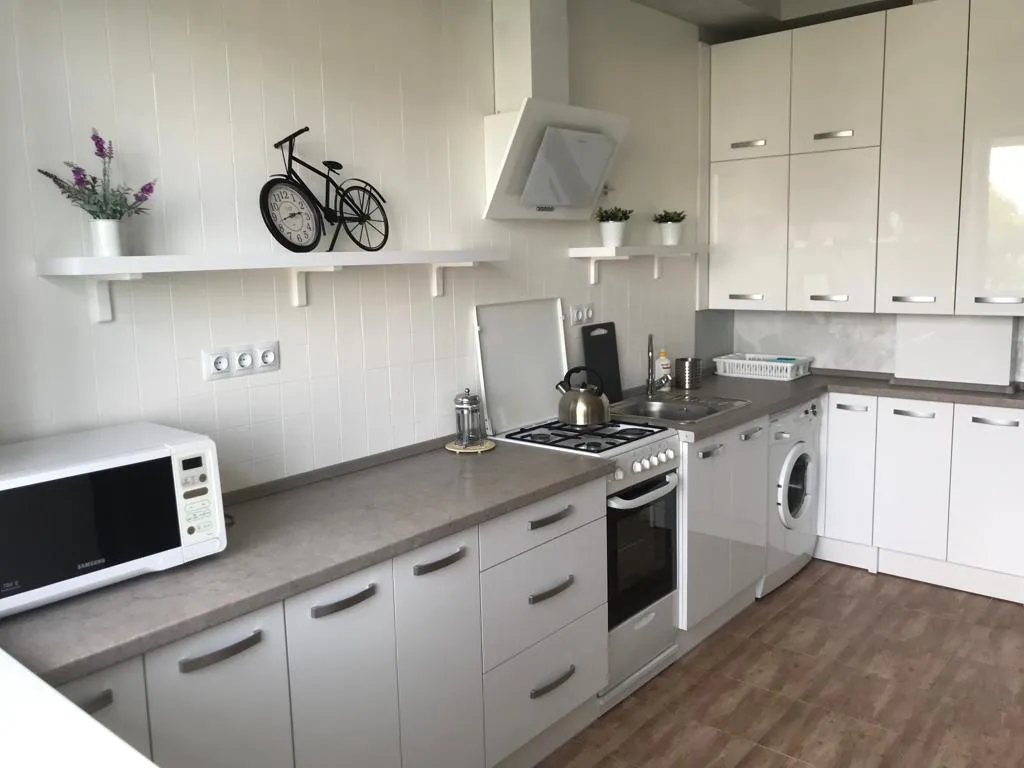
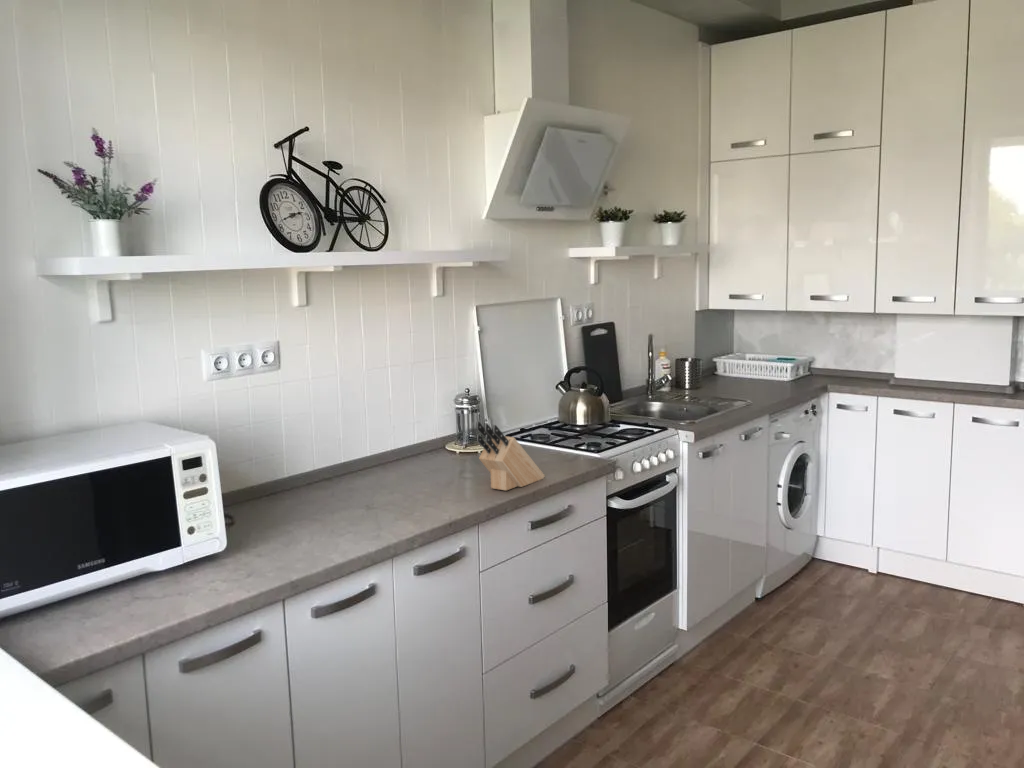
+ knife block (508, 451)
